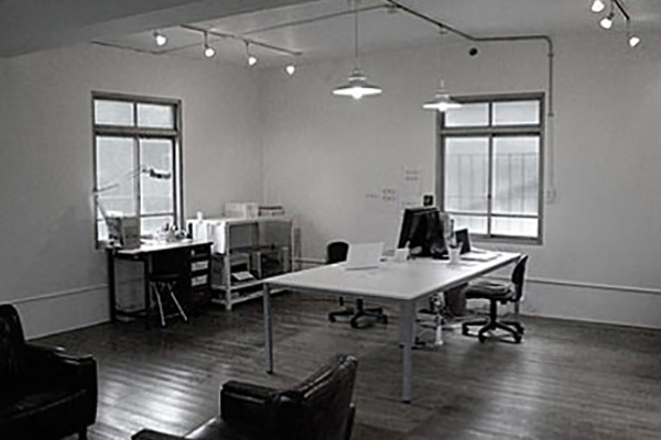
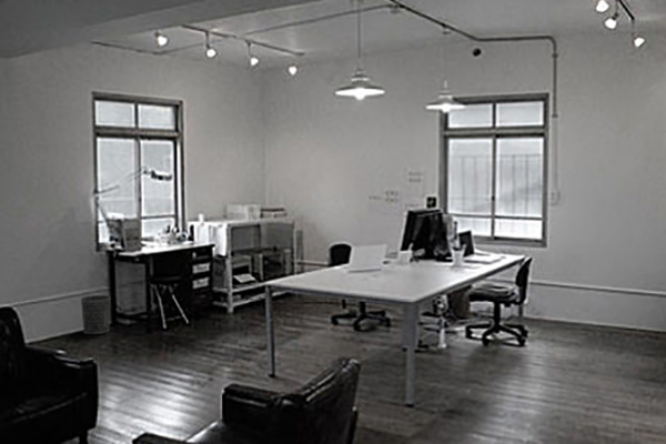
+ wastebasket (95, 314)
